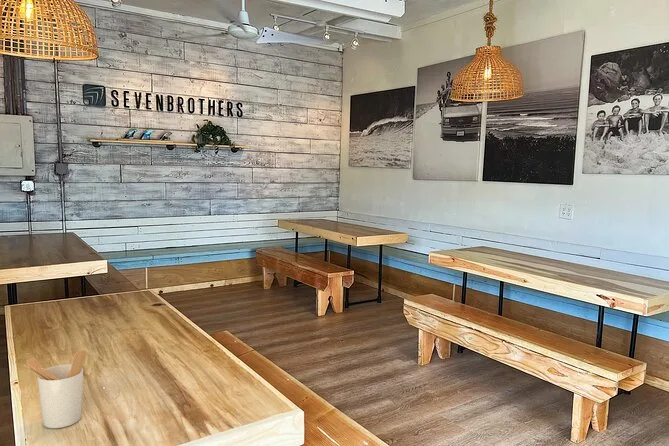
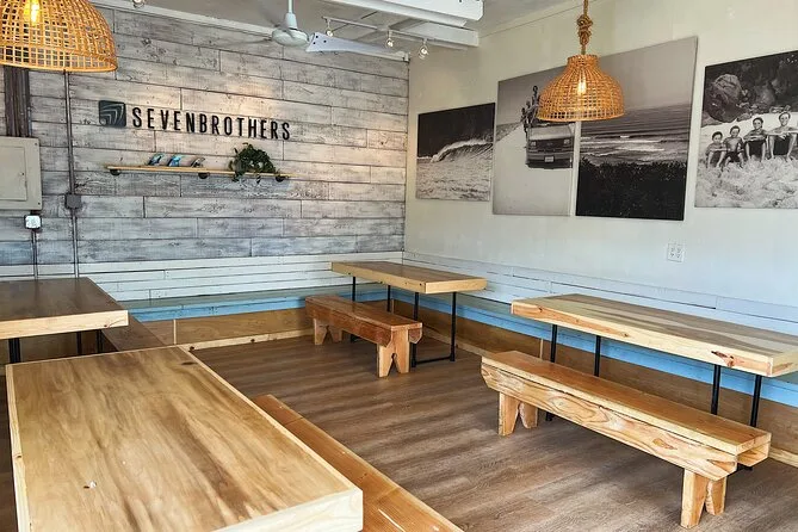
- utensil holder (54, 388)
